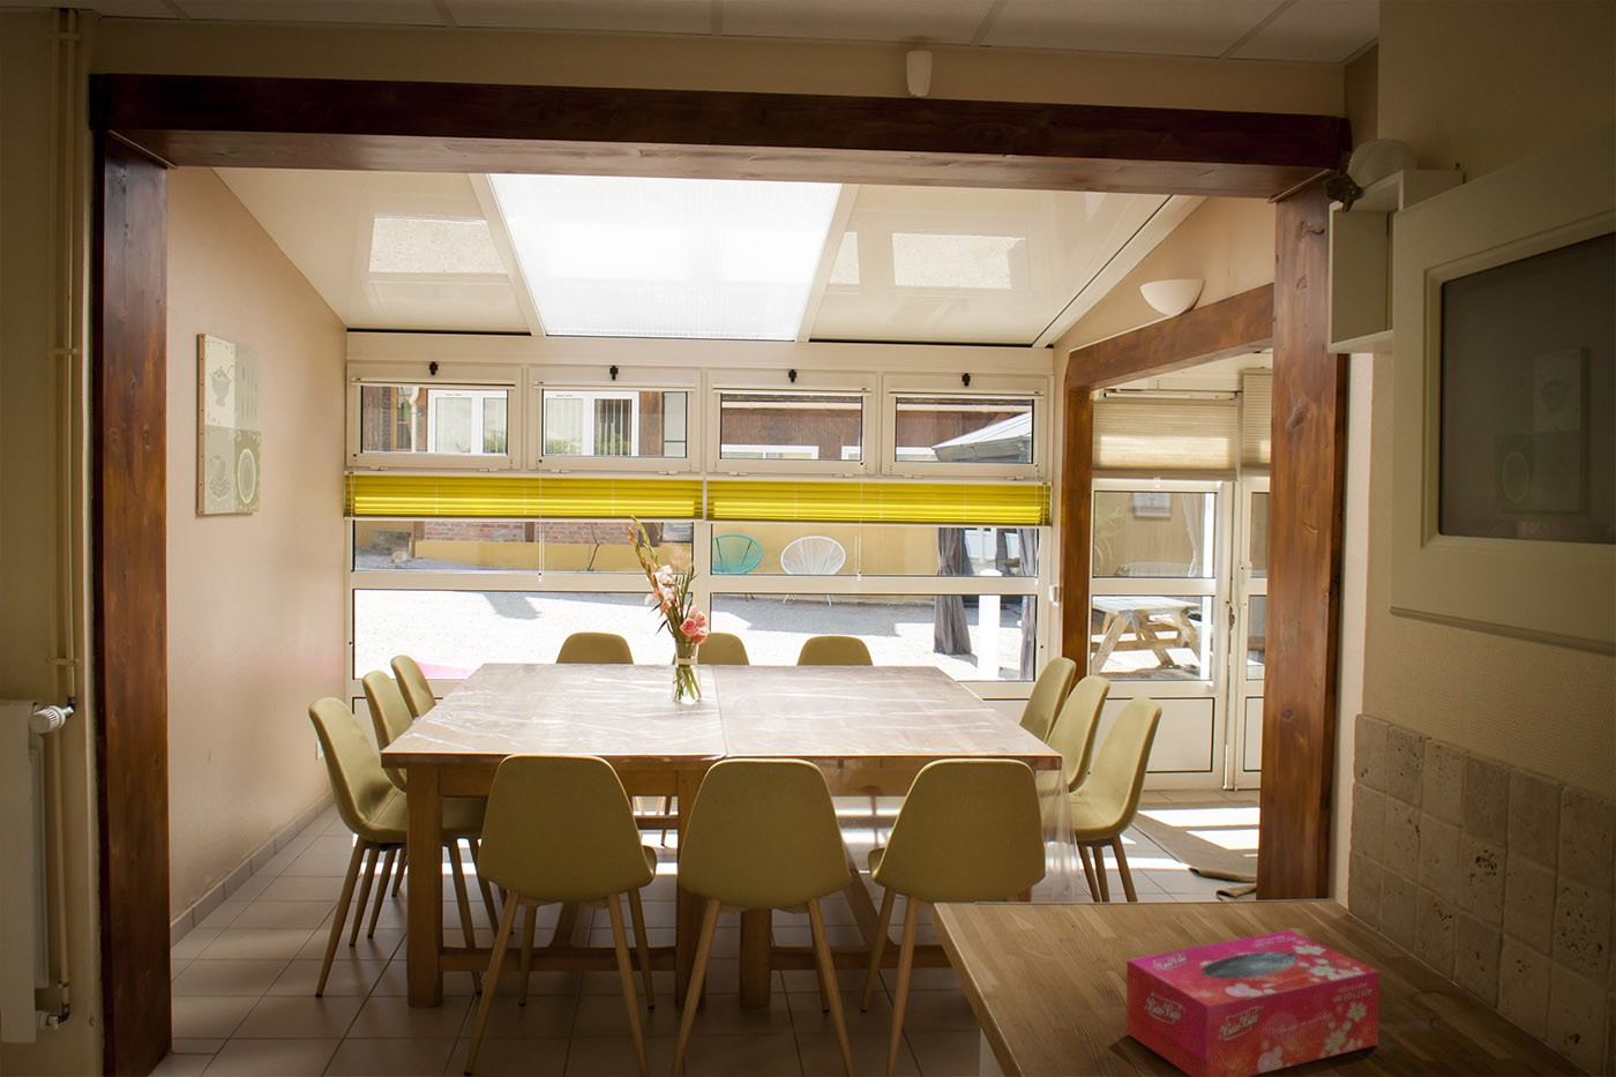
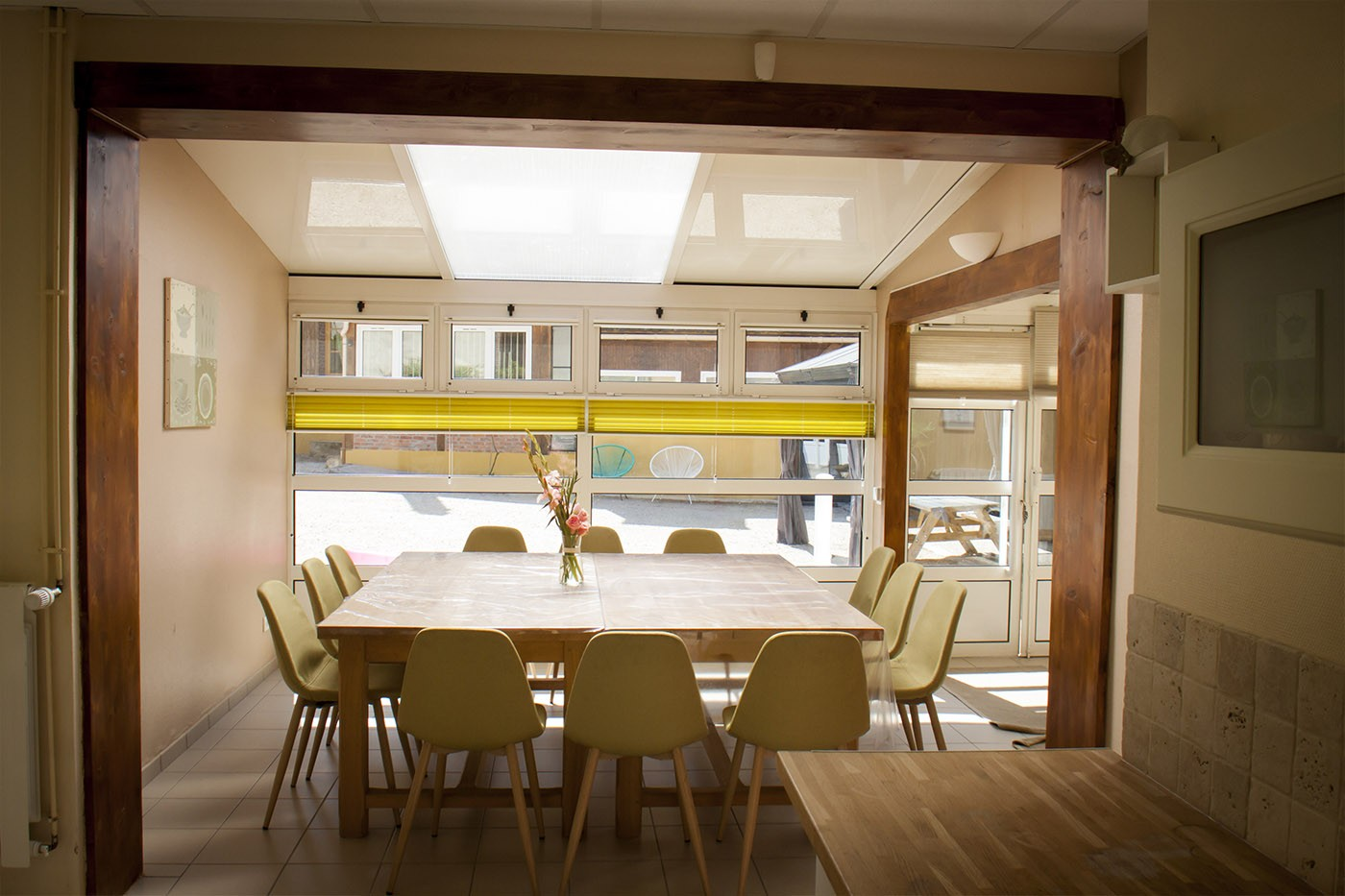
- tissue box (1251, 1002)
